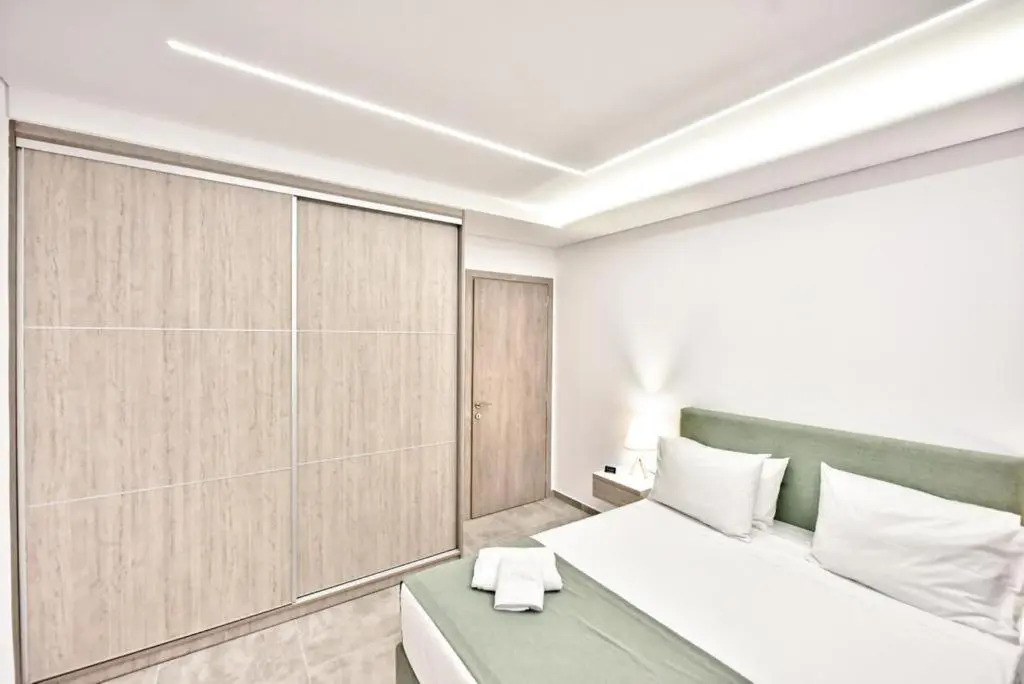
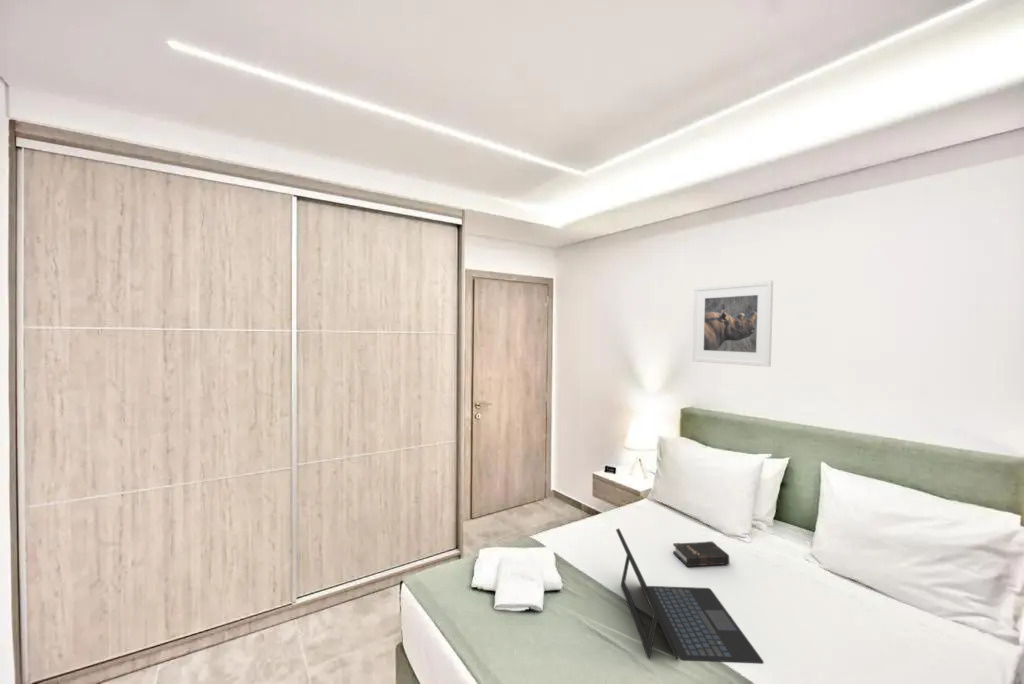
+ hardback book (700, 554)
+ laptop (680, 587)
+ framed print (729, 324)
